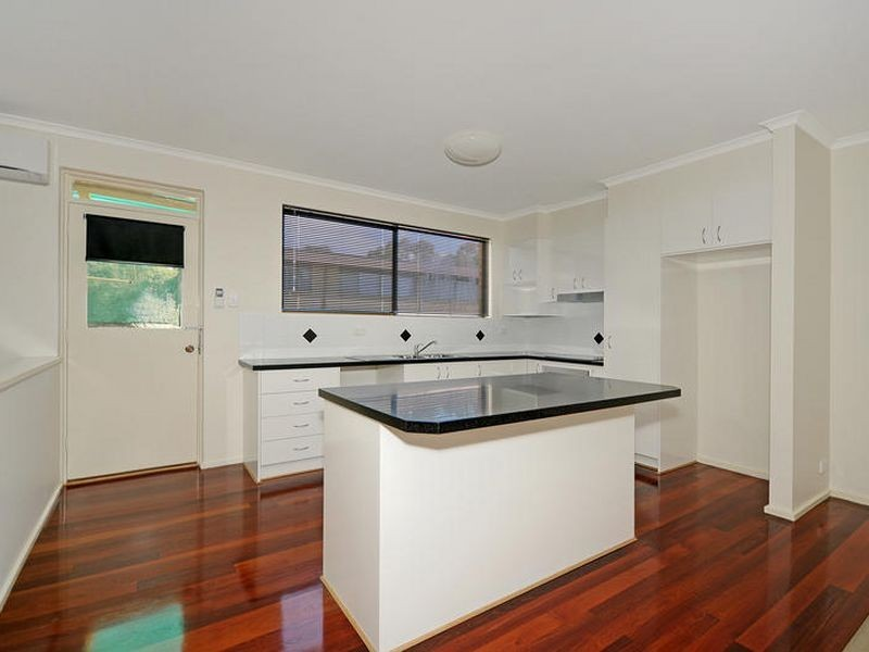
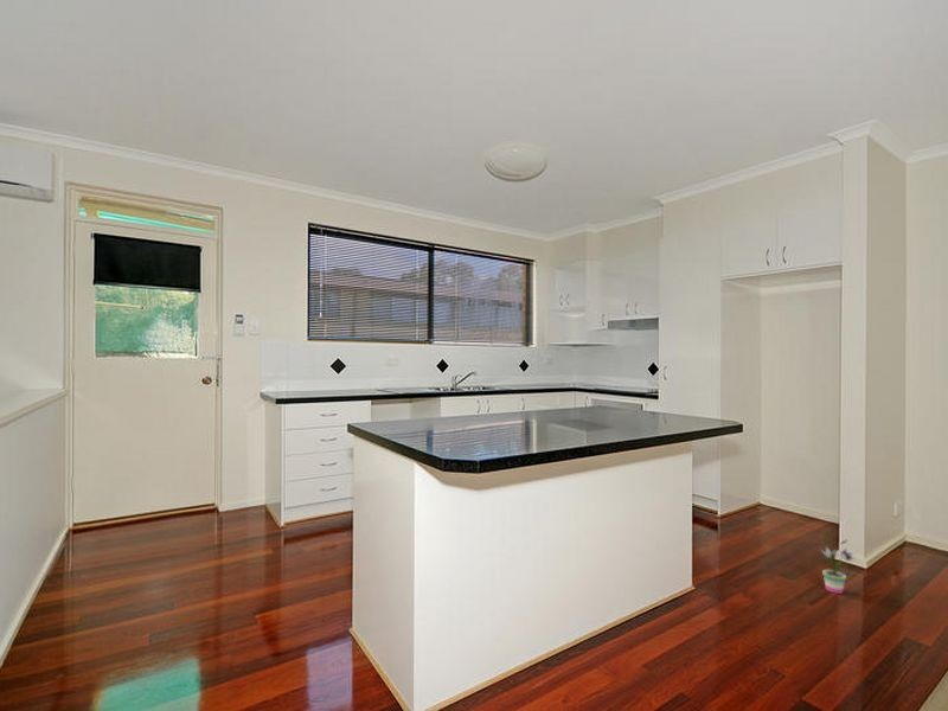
+ potted plant (837, 561)
